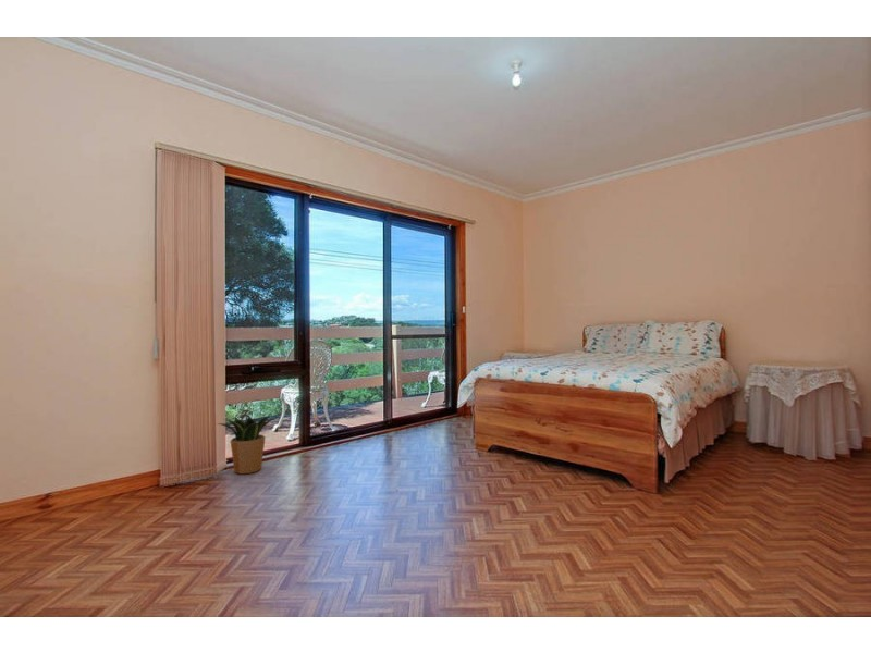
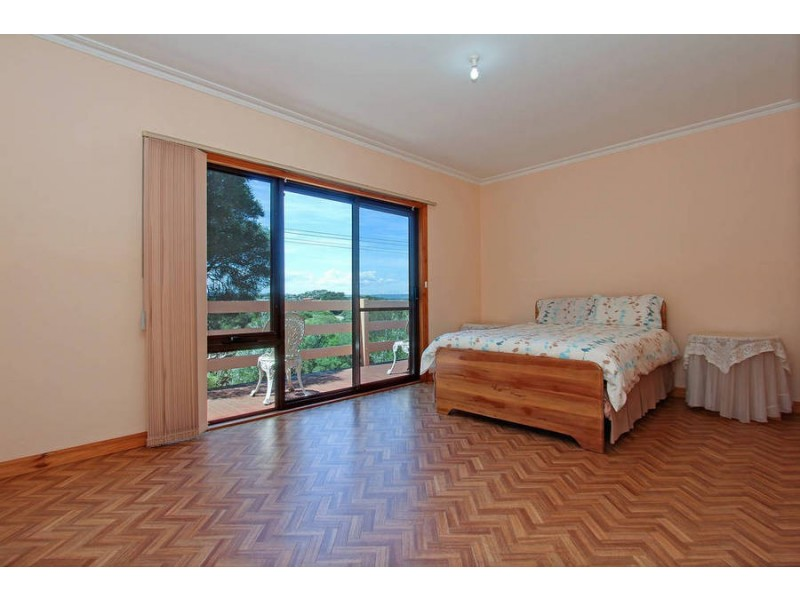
- potted plant (249, 442)
